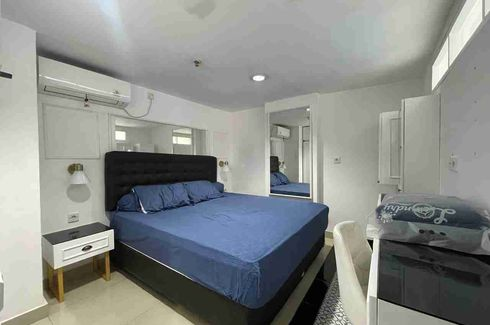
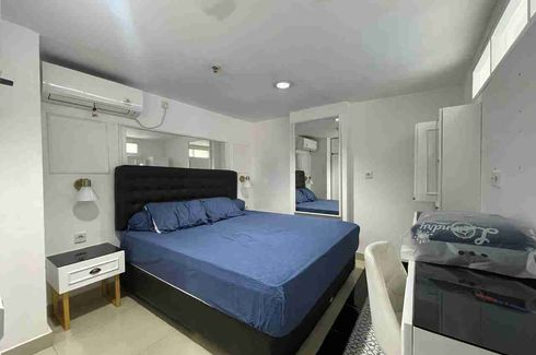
+ pen (504, 303)
